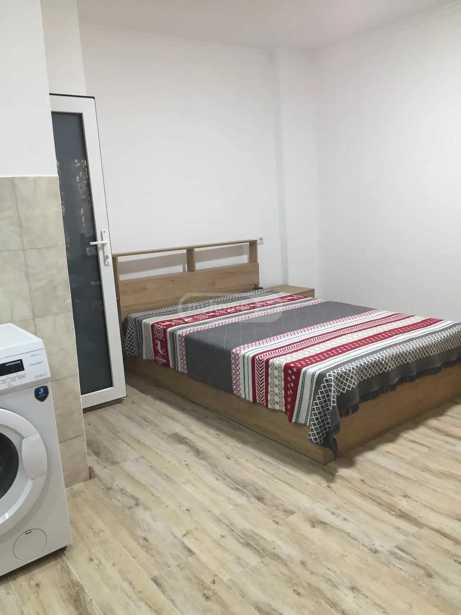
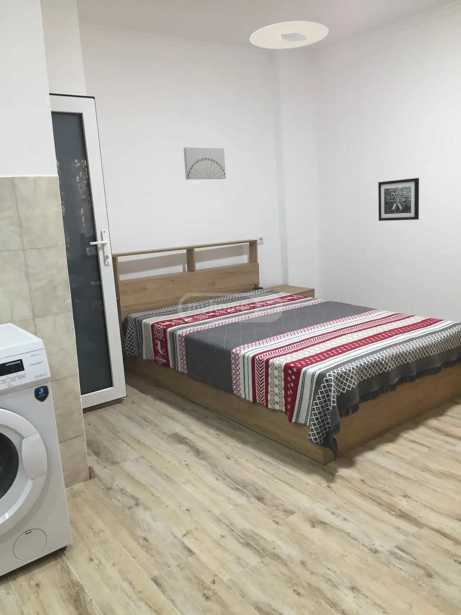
+ wall art (397, 200)
+ wall art (205, 163)
+ ceiling light (288, 31)
